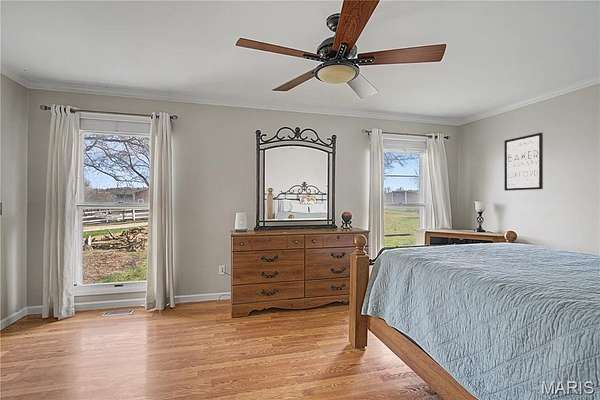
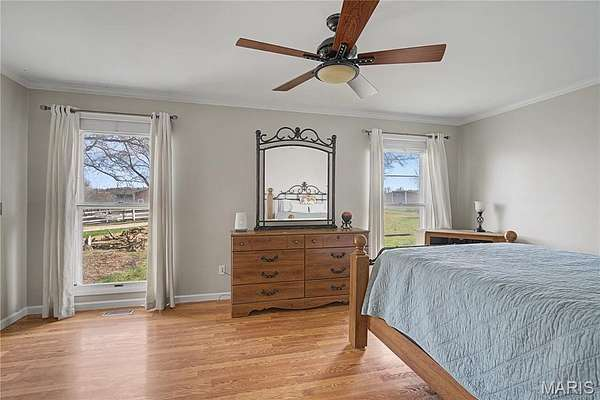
- wall art (522, 163)
